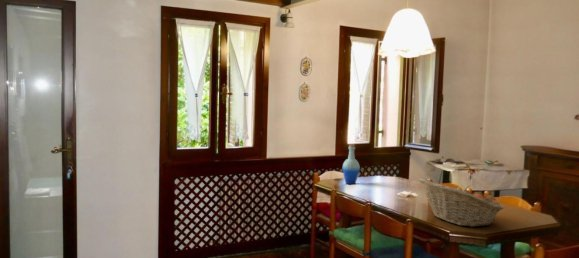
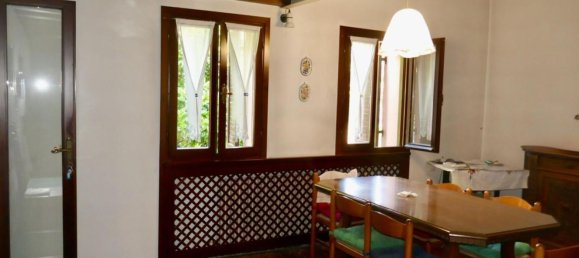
- bottle (351, 164)
- fruit basket (458, 199)
